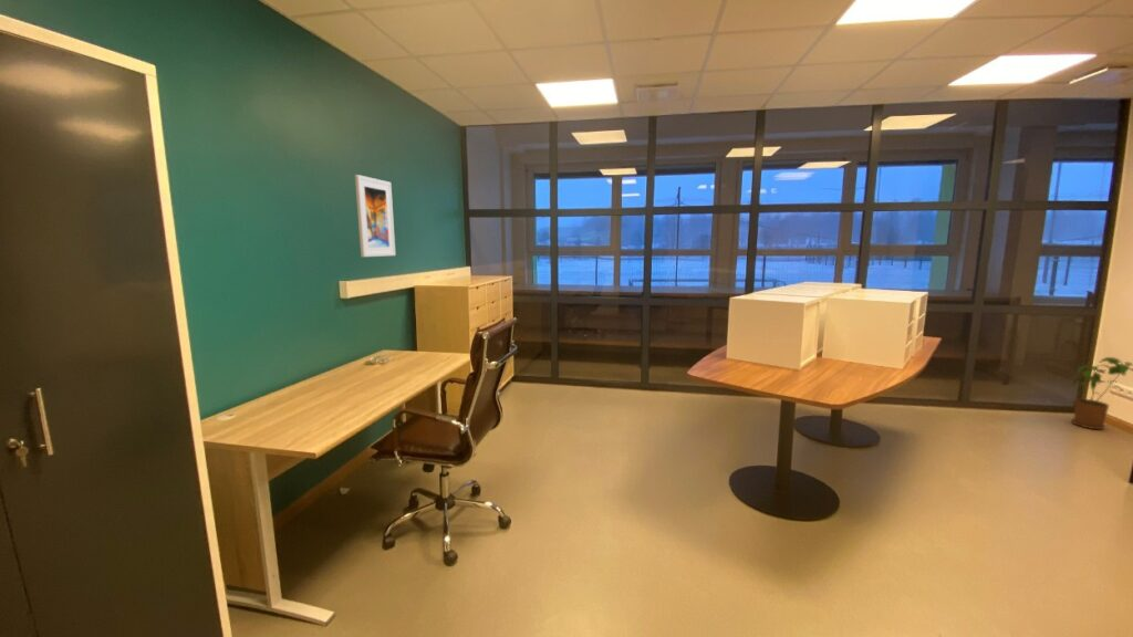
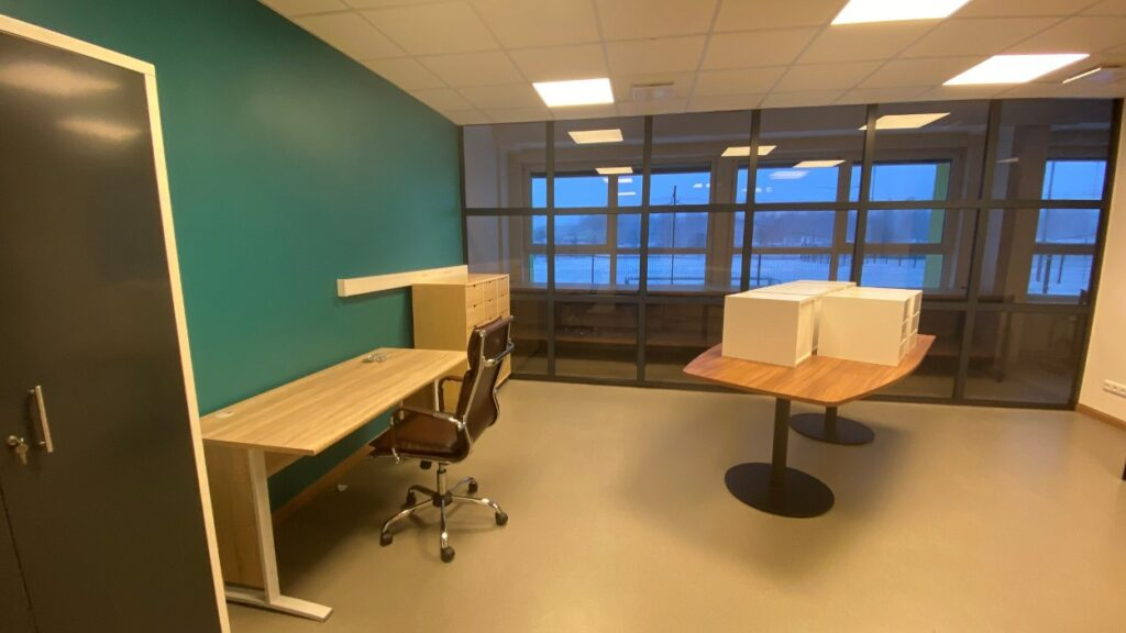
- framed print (376, 218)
- house plant (1093, 391)
